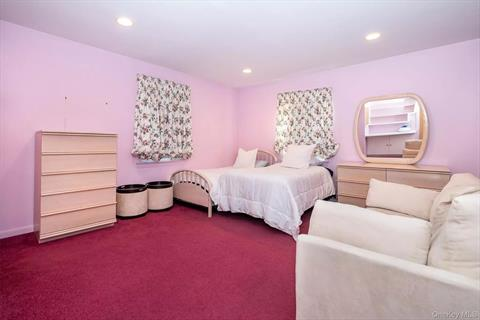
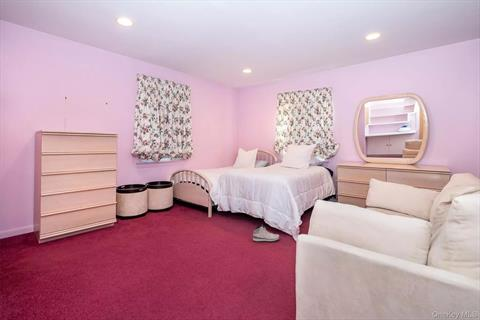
+ sneaker (266, 232)
